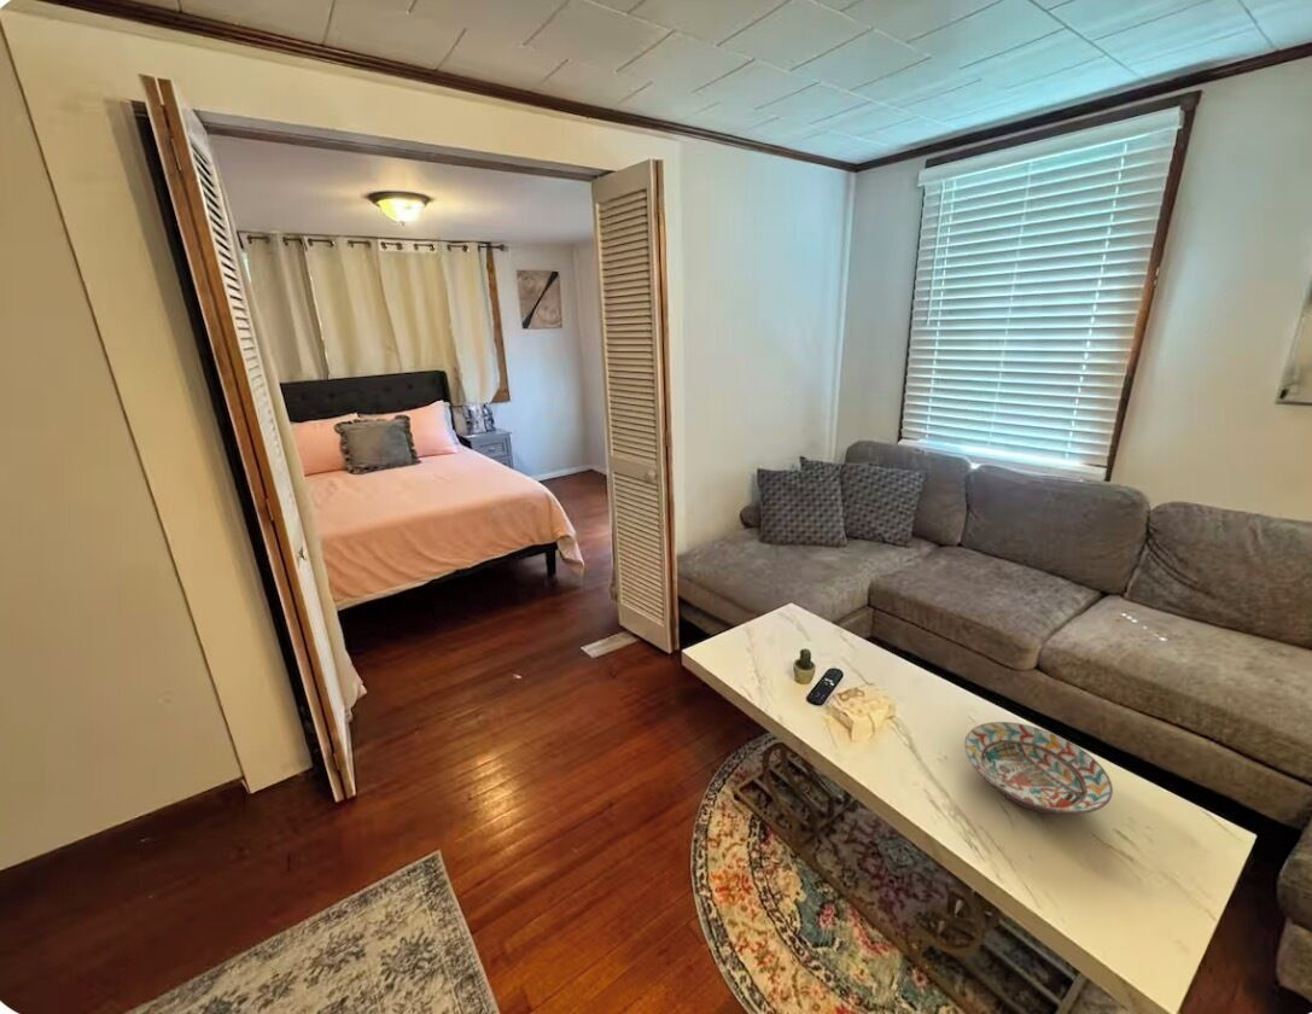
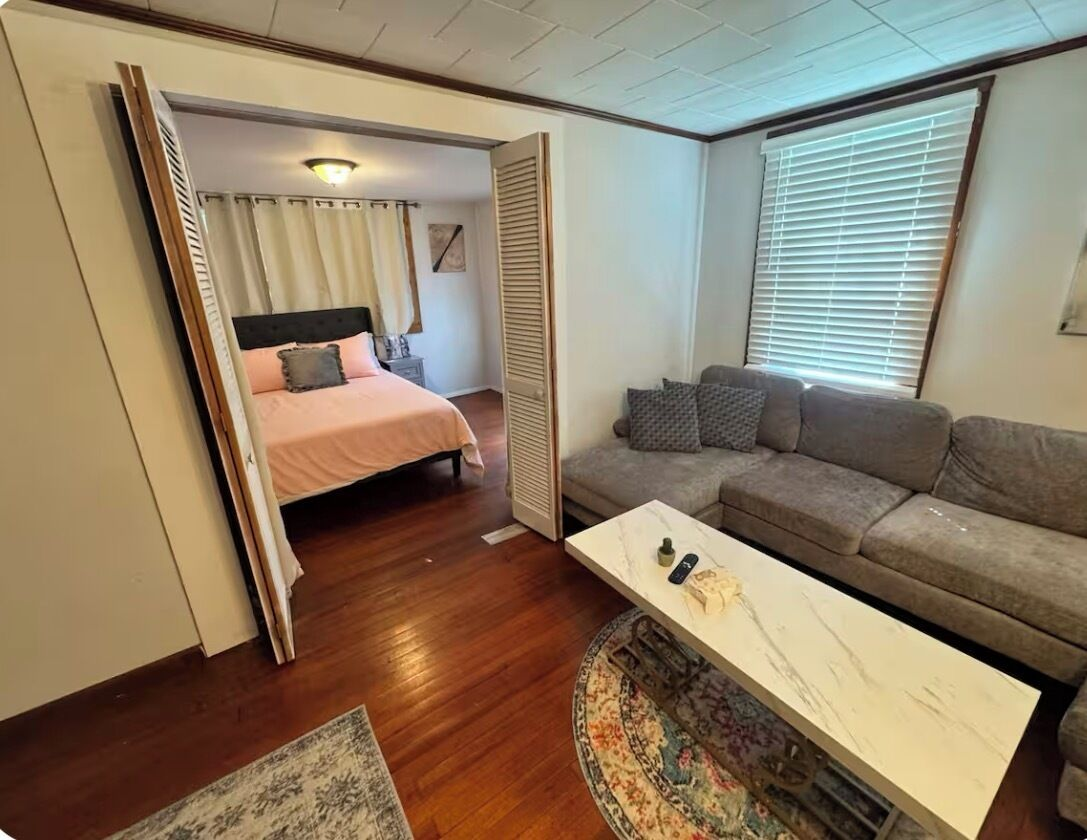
- decorative bowl (1031, 774)
